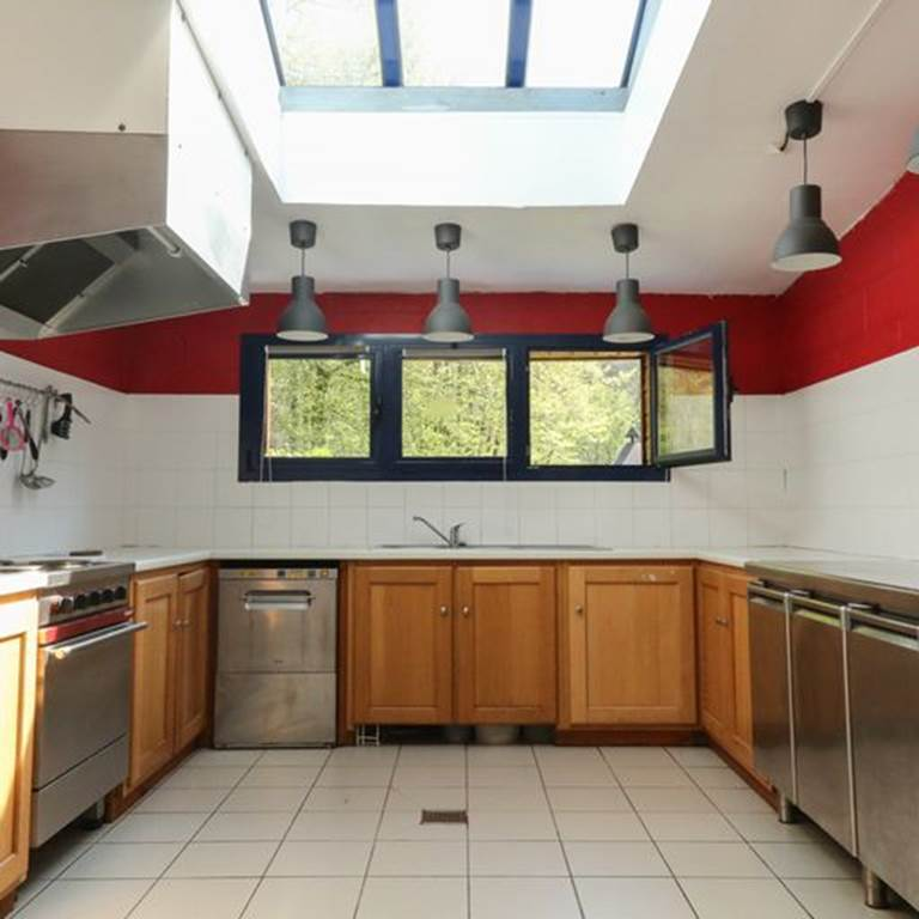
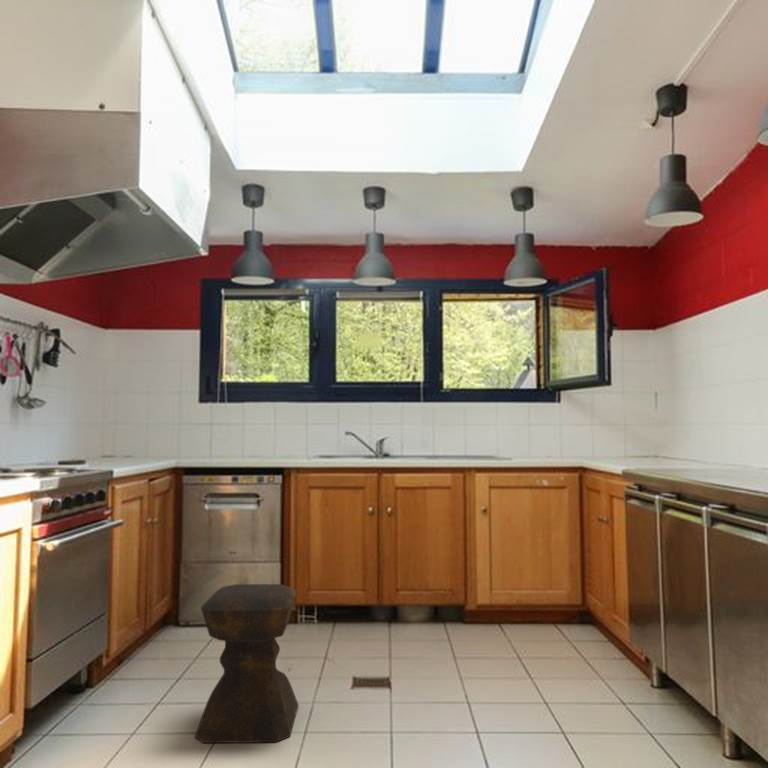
+ stool (250, 656)
